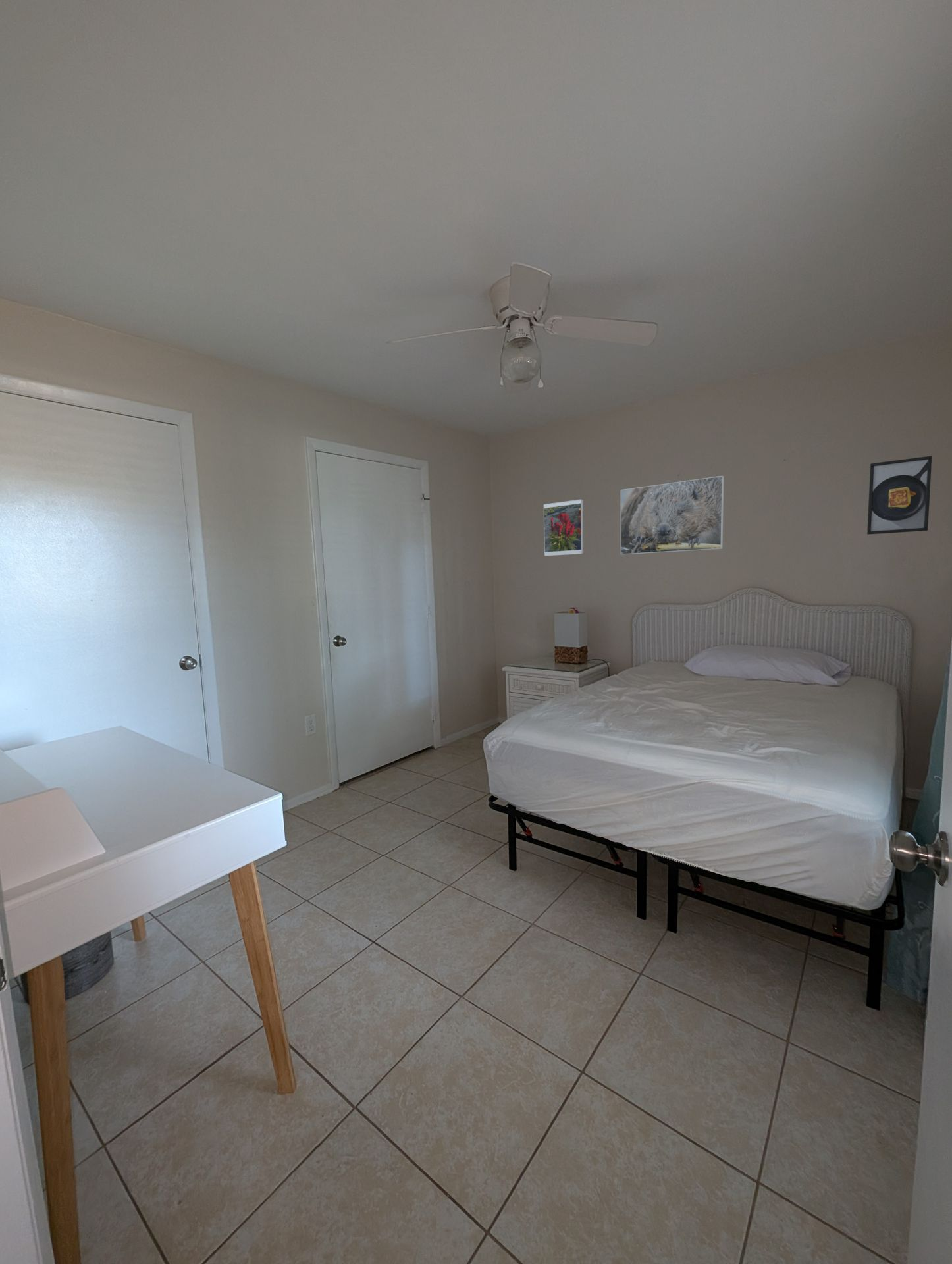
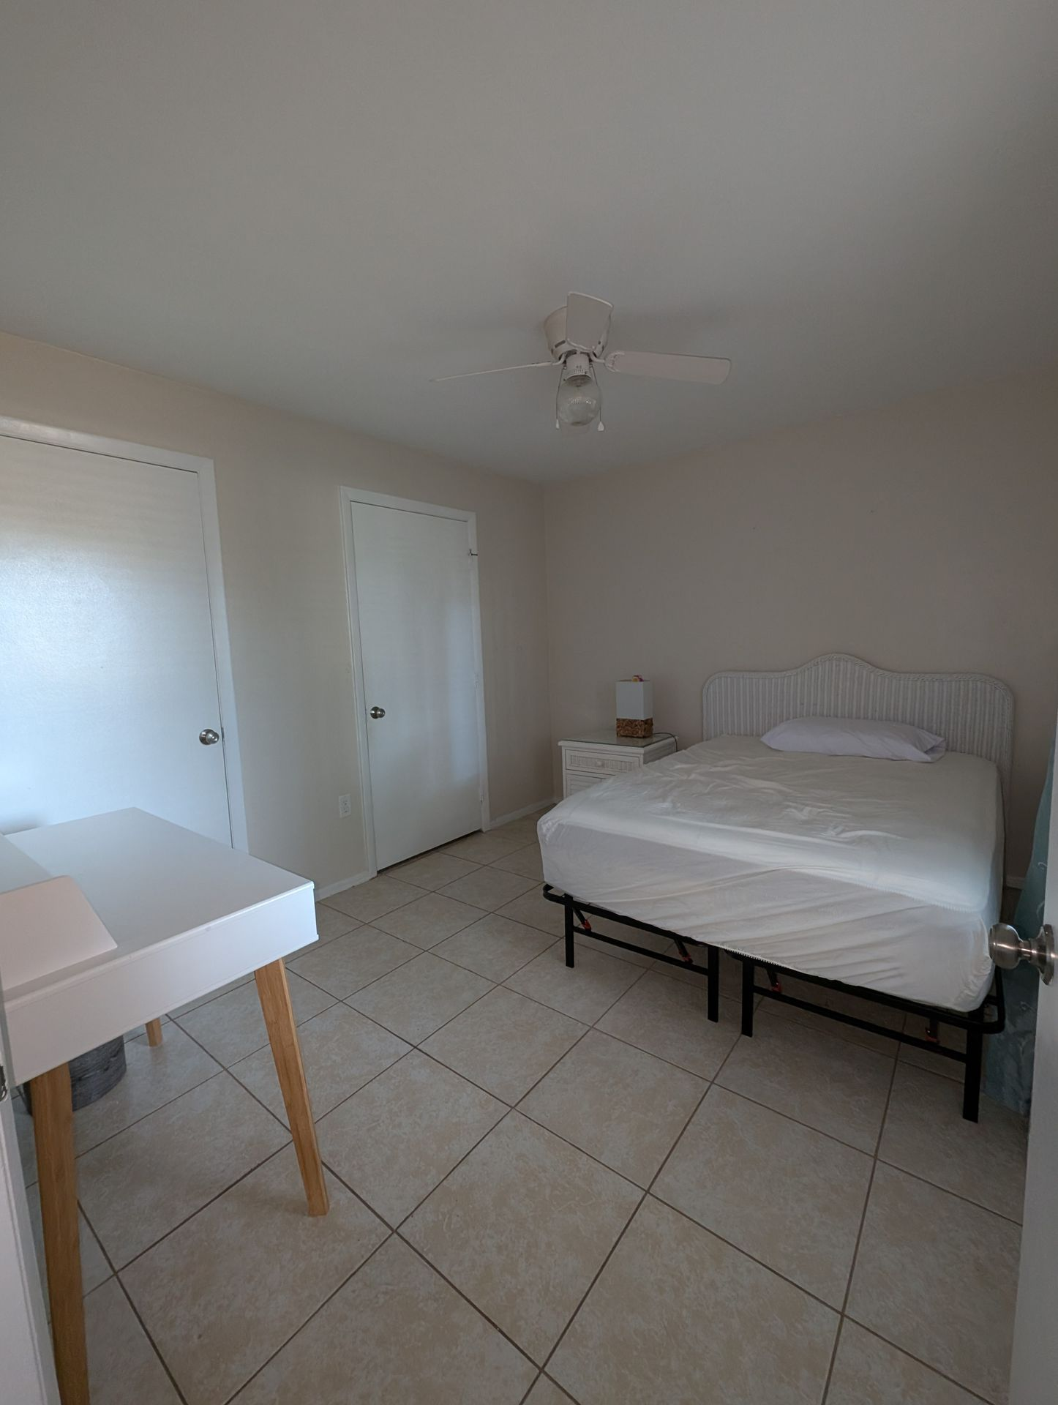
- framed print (898, 496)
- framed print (669, 517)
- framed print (563, 528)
